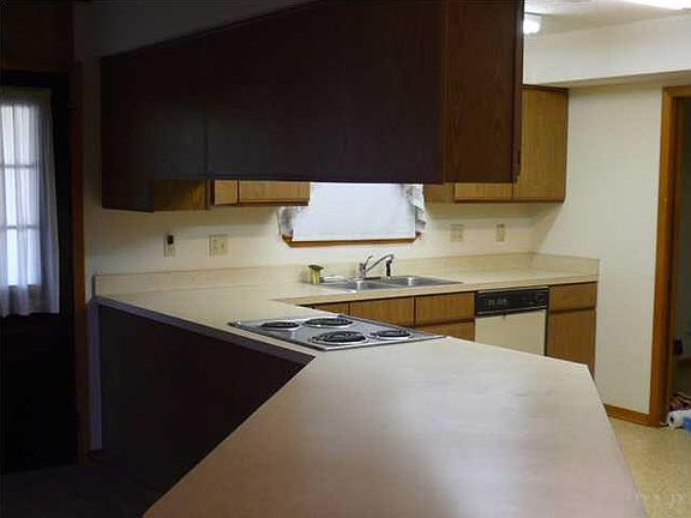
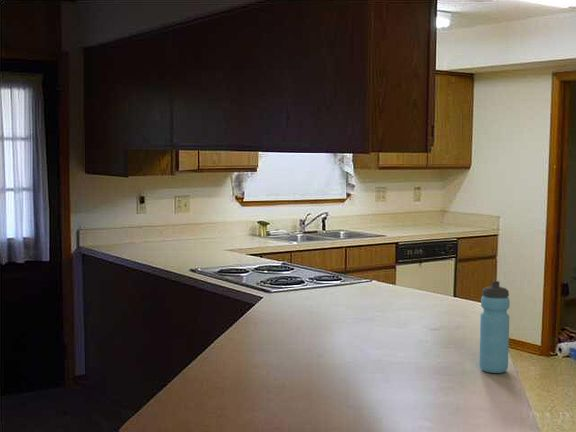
+ water bottle (494, 325)
